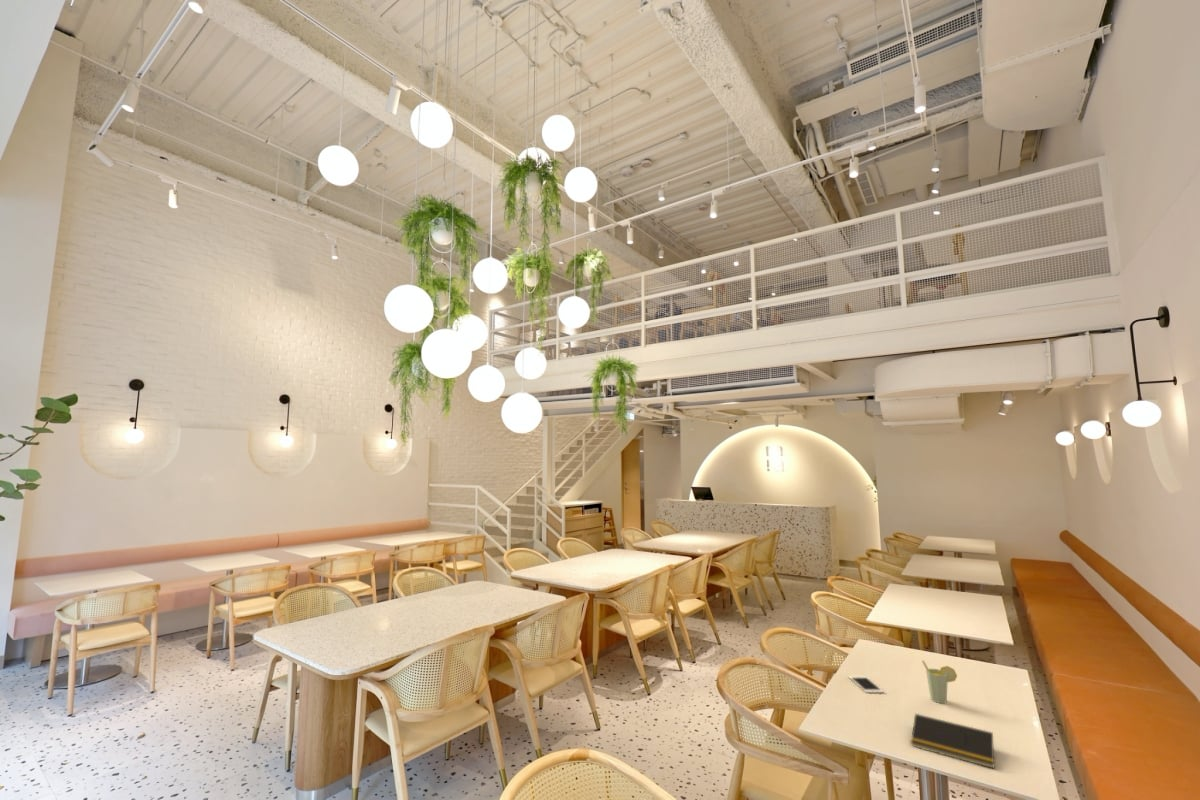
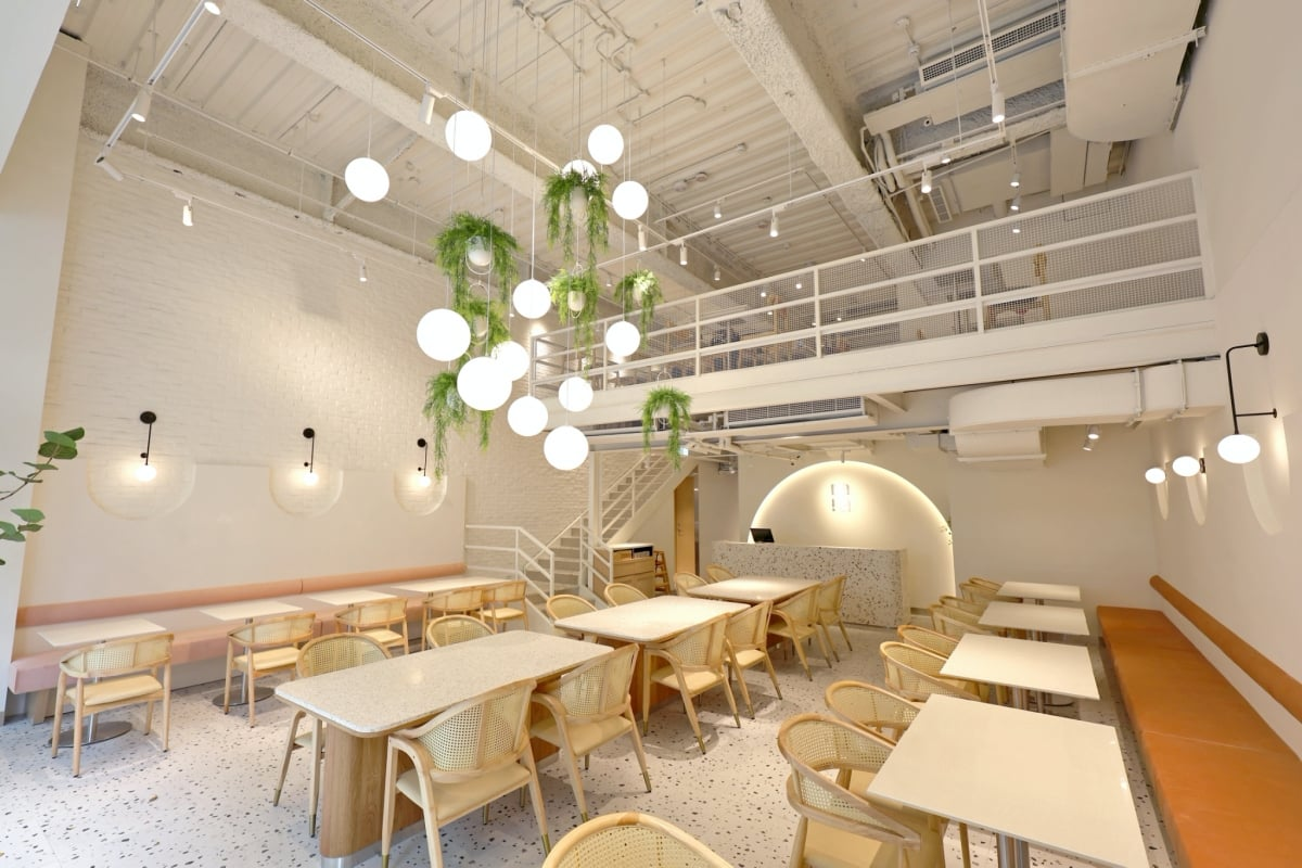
- cell phone (865, 684)
- cup (940, 681)
- notepad (951, 739)
